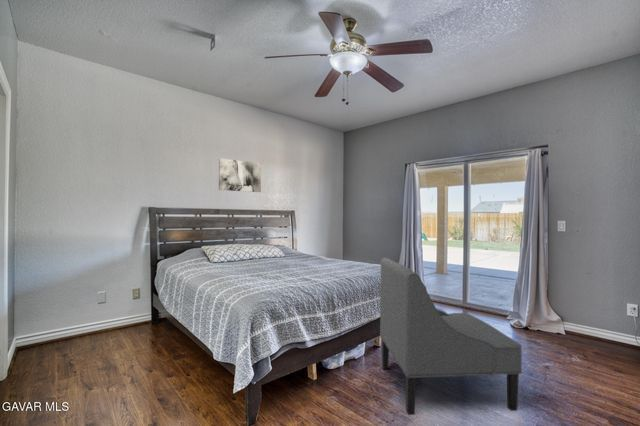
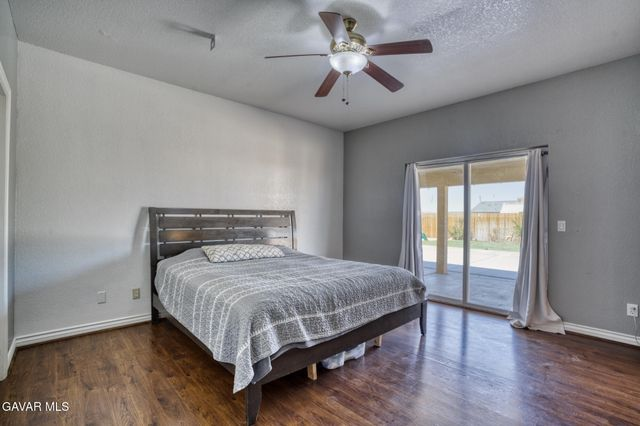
- chair (443, 325)
- wall art (240, 176)
